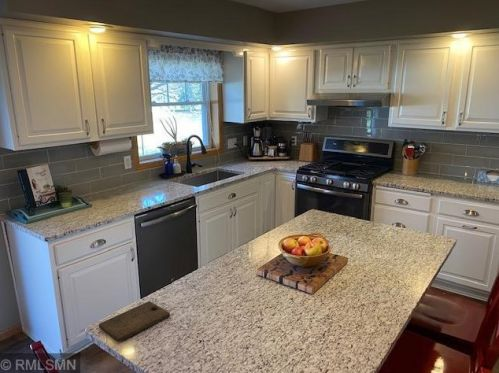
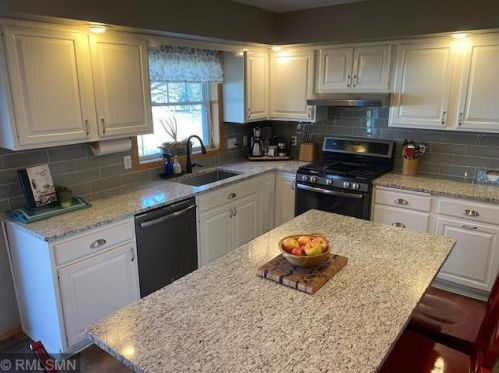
- cutting board (135, 319)
